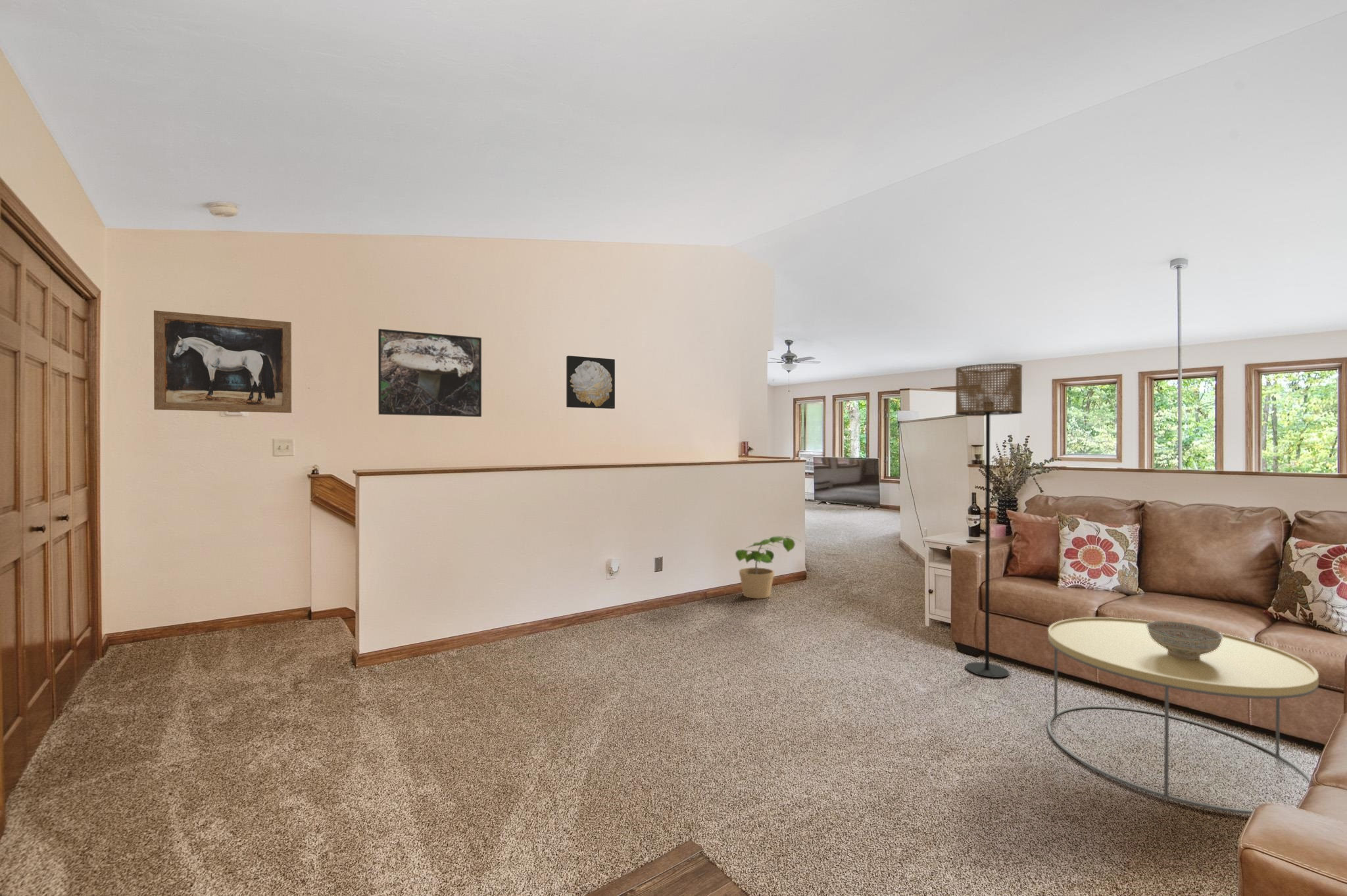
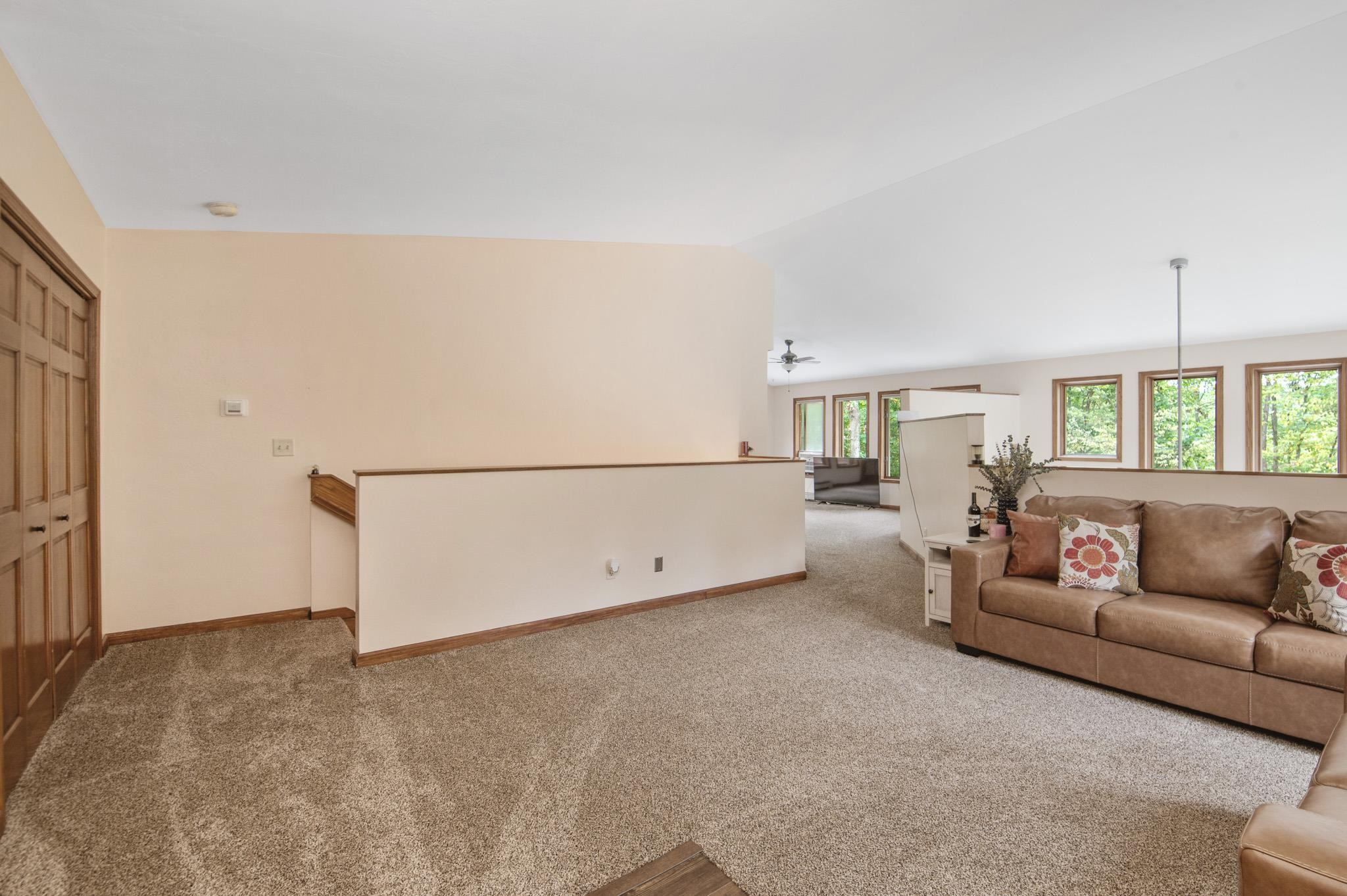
- potted plant (764, 568)
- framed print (431, 374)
- wall art (591, 383)
- wall art (226, 364)
- decorative bowl (1183, 639)
- coffee table (1168, 699)
- floor lamp (987, 519)
